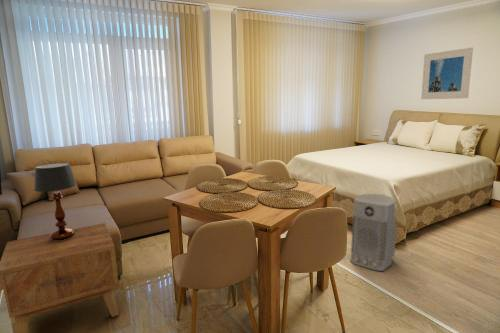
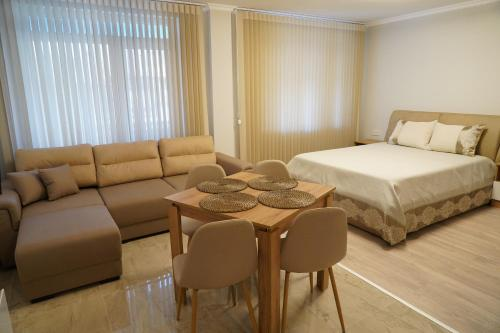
- side table (64, 279)
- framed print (445, 75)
- air purifier (373, 229)
- table lamp (58, 201)
